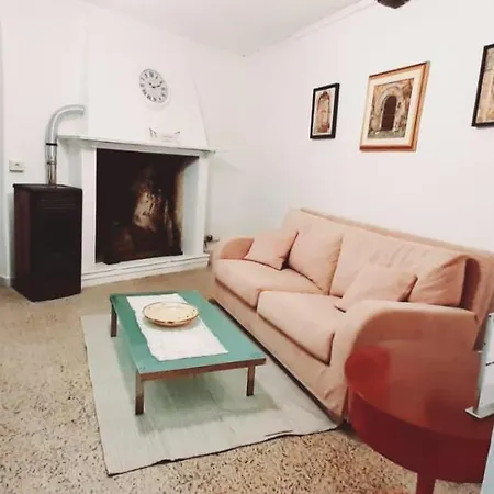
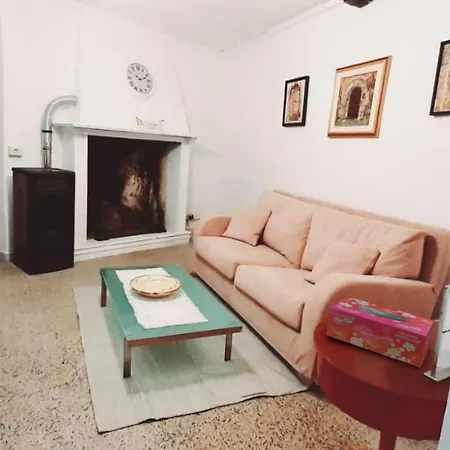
+ tissue box (378, 327)
